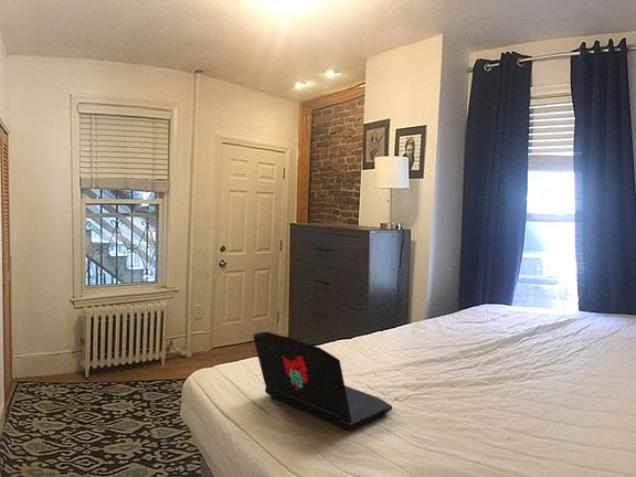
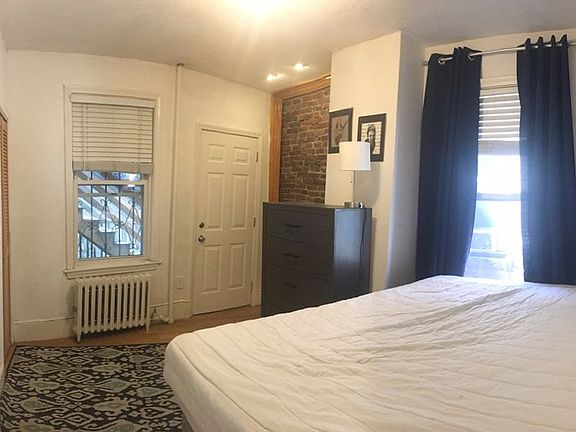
- laptop (322, 369)
